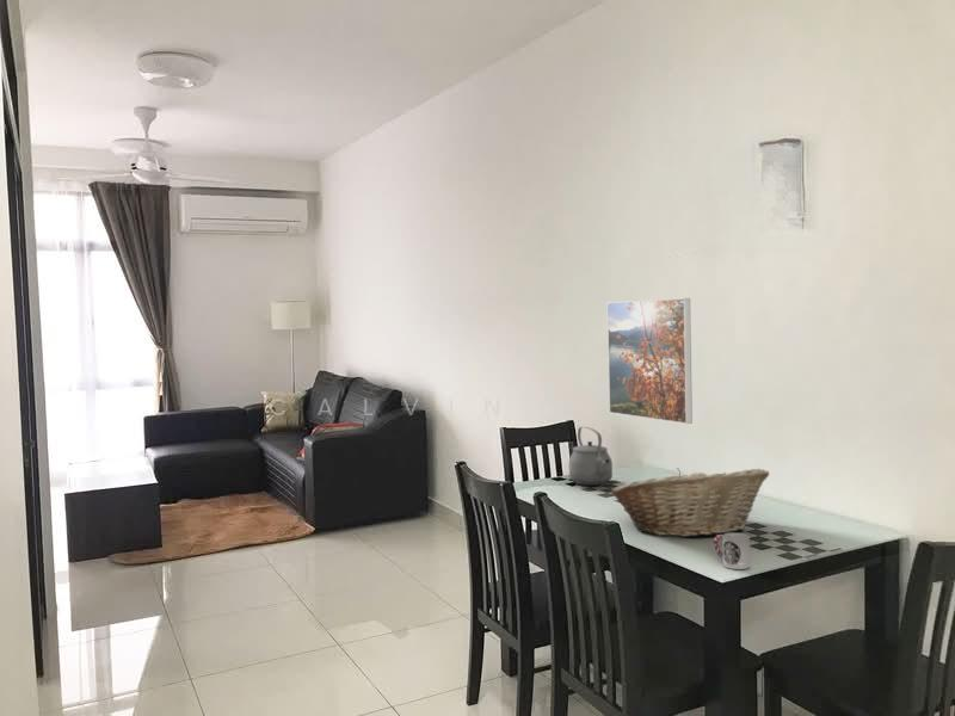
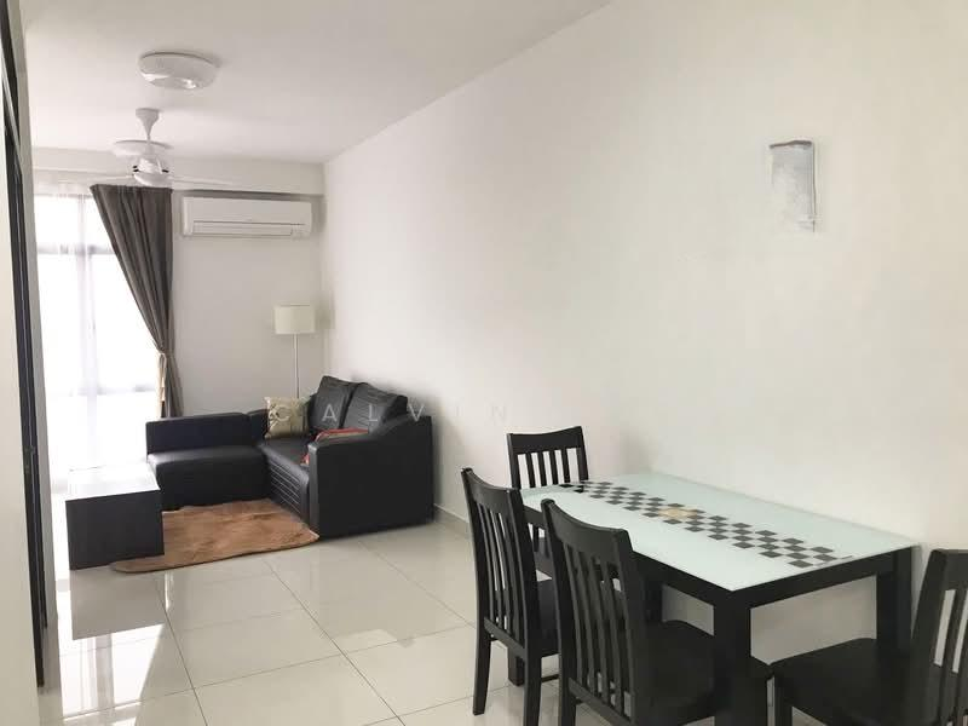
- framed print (647, 359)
- cup (731, 549)
- tea kettle (592, 456)
- fruit basket (690, 495)
